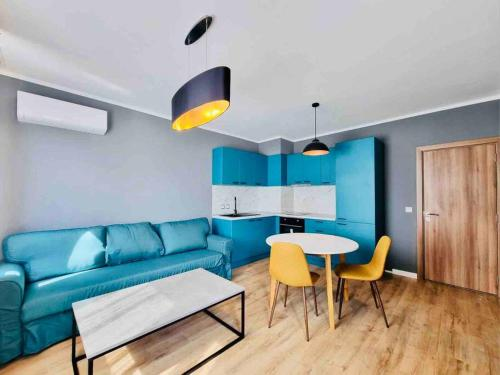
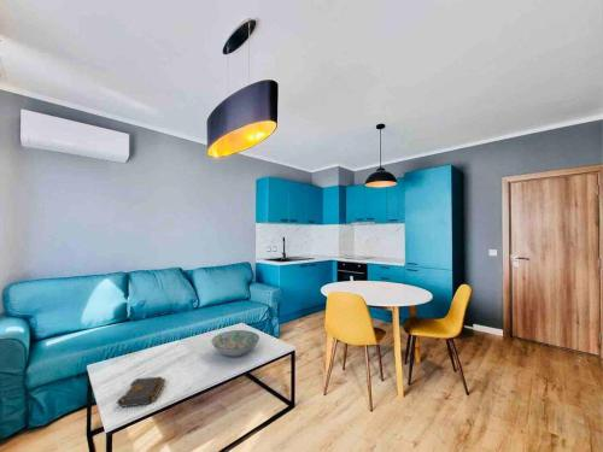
+ decorative bowl (235, 346)
+ book (142, 389)
